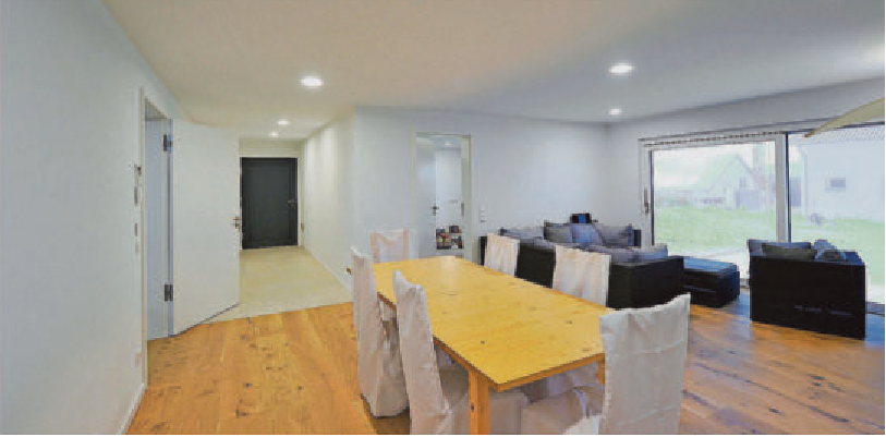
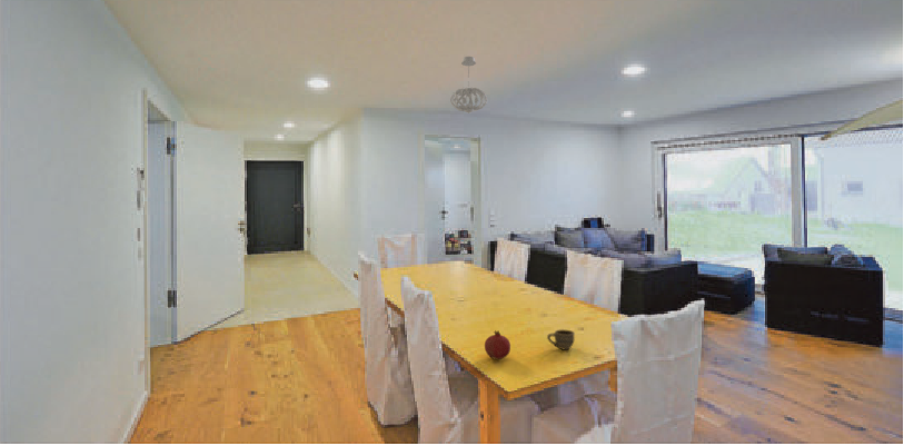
+ cup (560, 339)
+ fruit (497, 344)
+ pendant light (468, 86)
